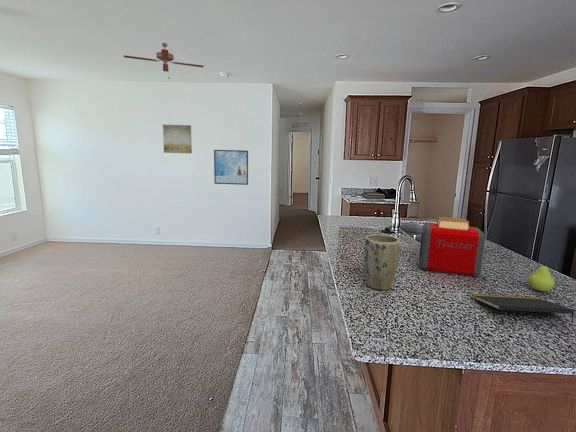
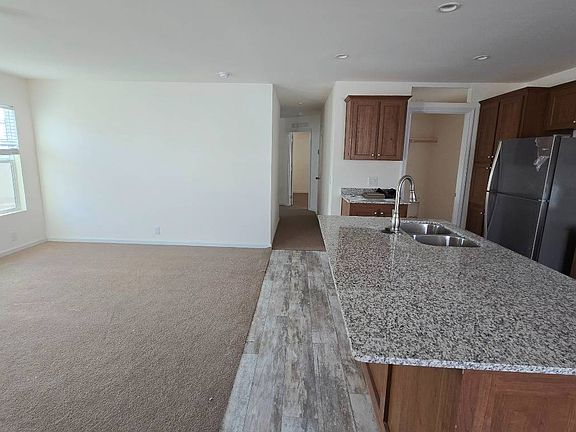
- fruit (542, 276)
- toaster (449, 244)
- ceiling fan (165, 61)
- plant pot (380, 262)
- wall art (177, 139)
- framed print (231, 167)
- notepad (518, 303)
